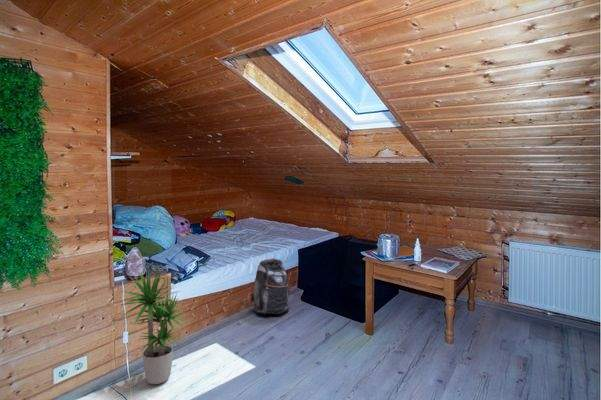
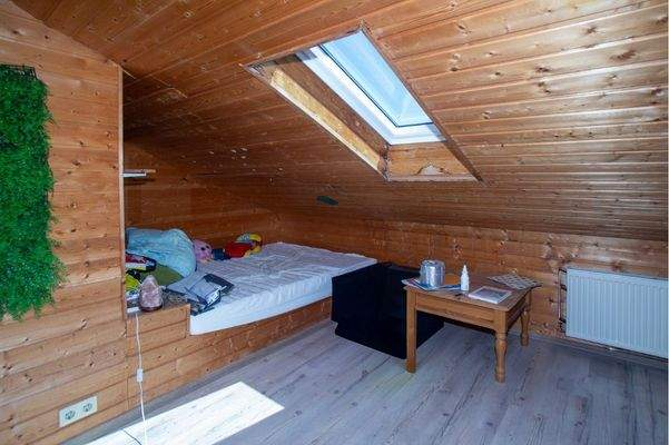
- potted plant (155, 321)
- backpack (272, 284)
